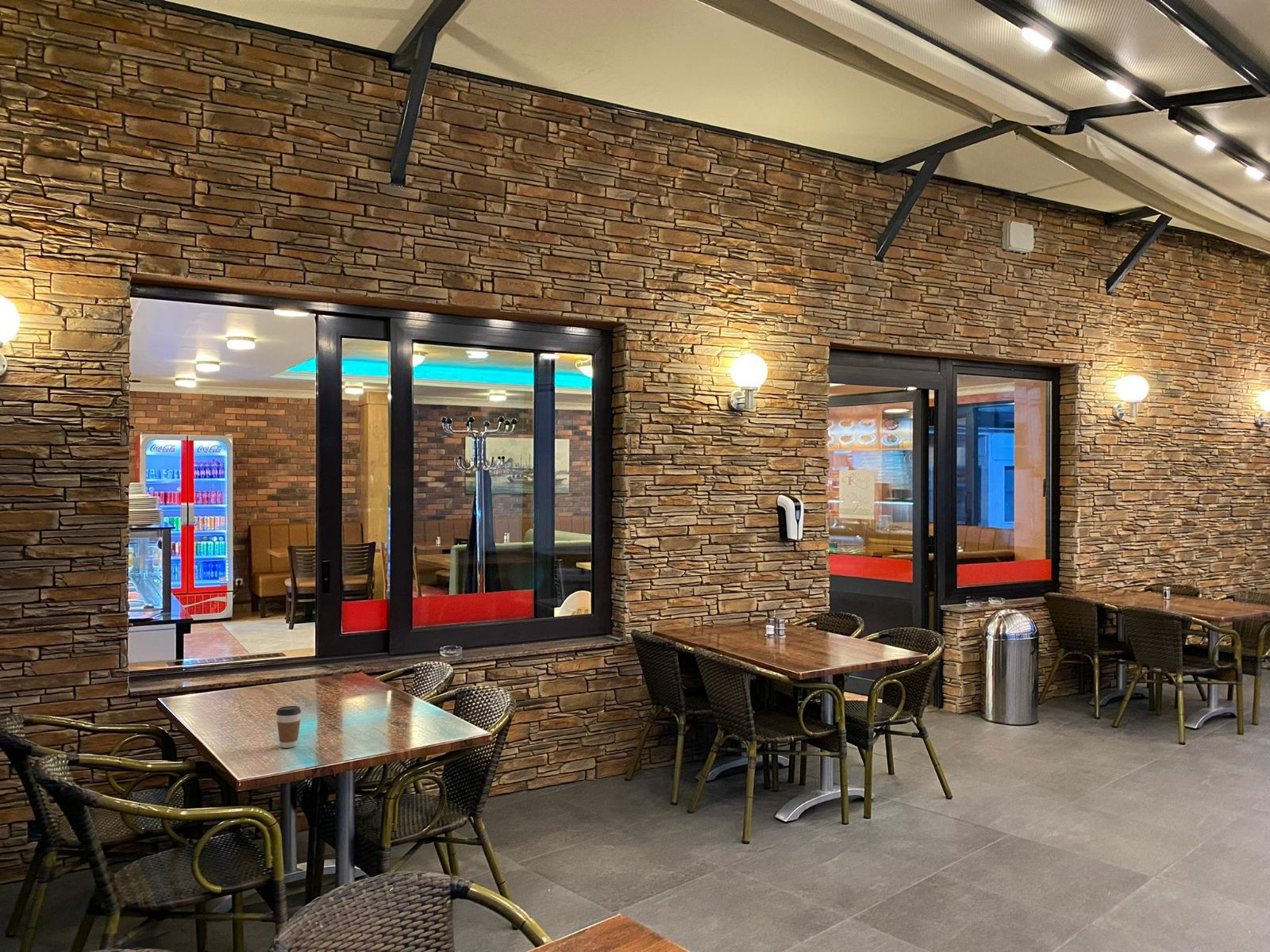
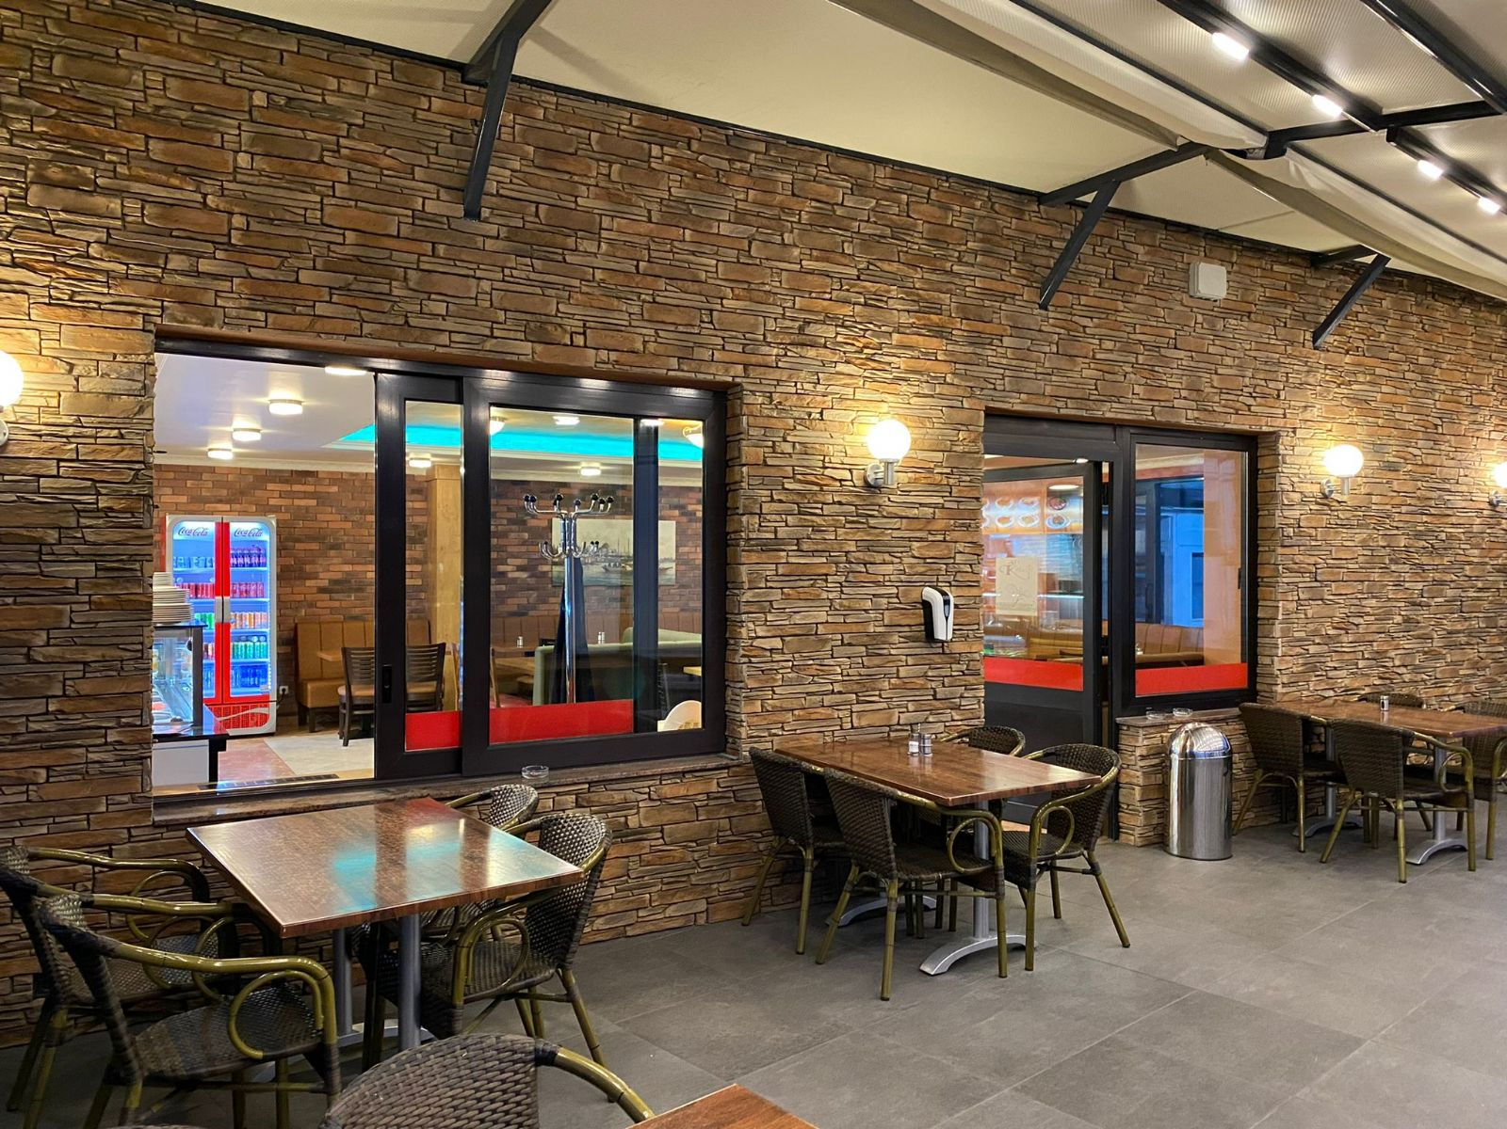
- coffee cup (288, 727)
